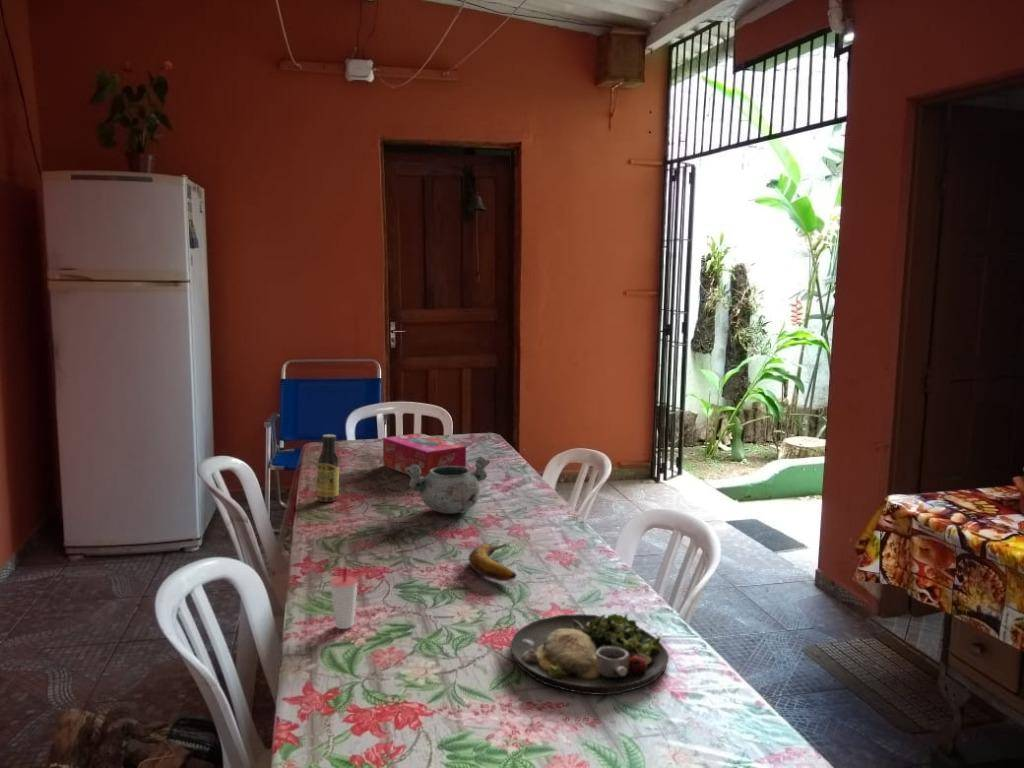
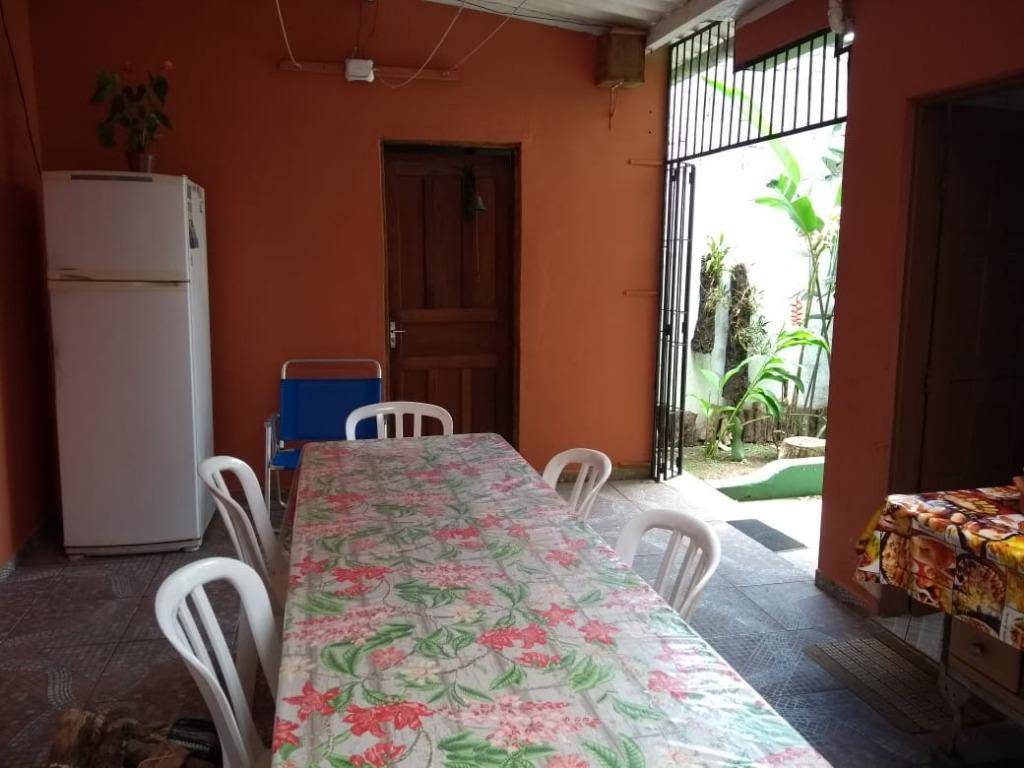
- dinner plate (588, 638)
- tissue box (423, 456)
- cup (344, 595)
- sauce bottle (327, 467)
- decorative bowl (448, 485)
- banana (494, 561)
